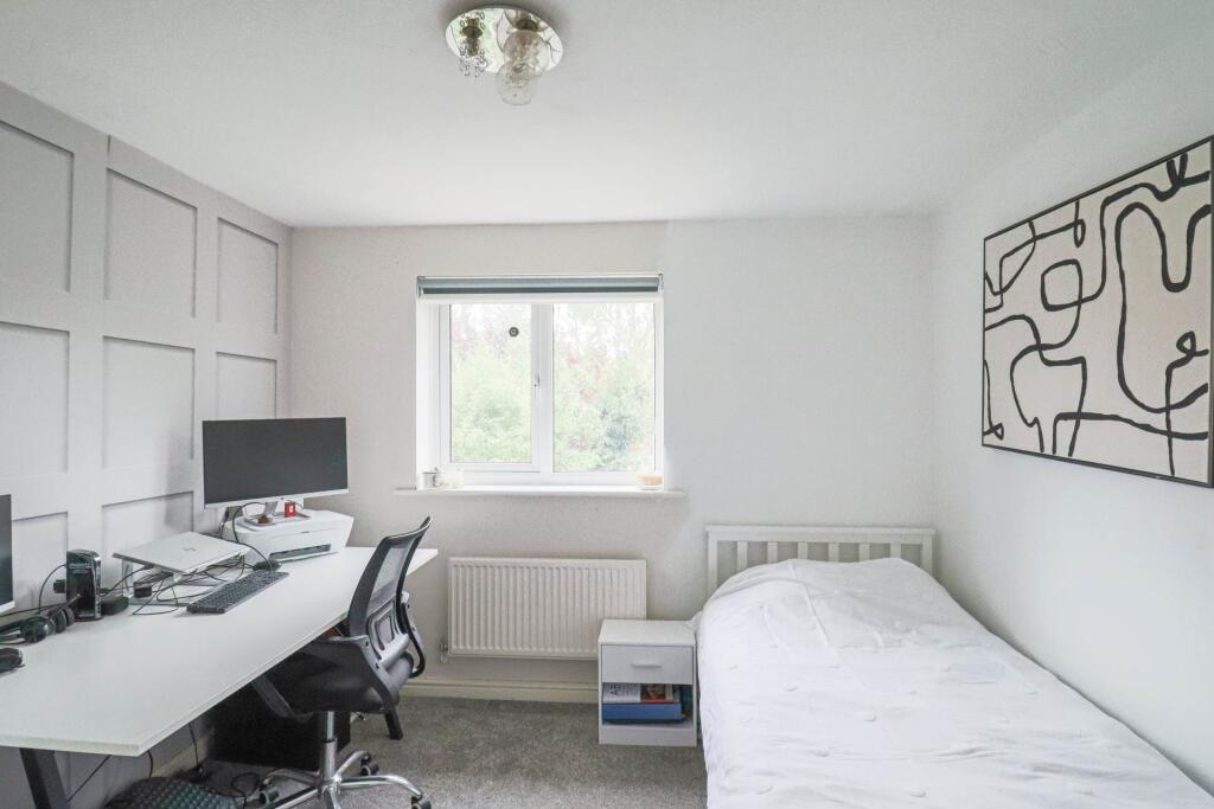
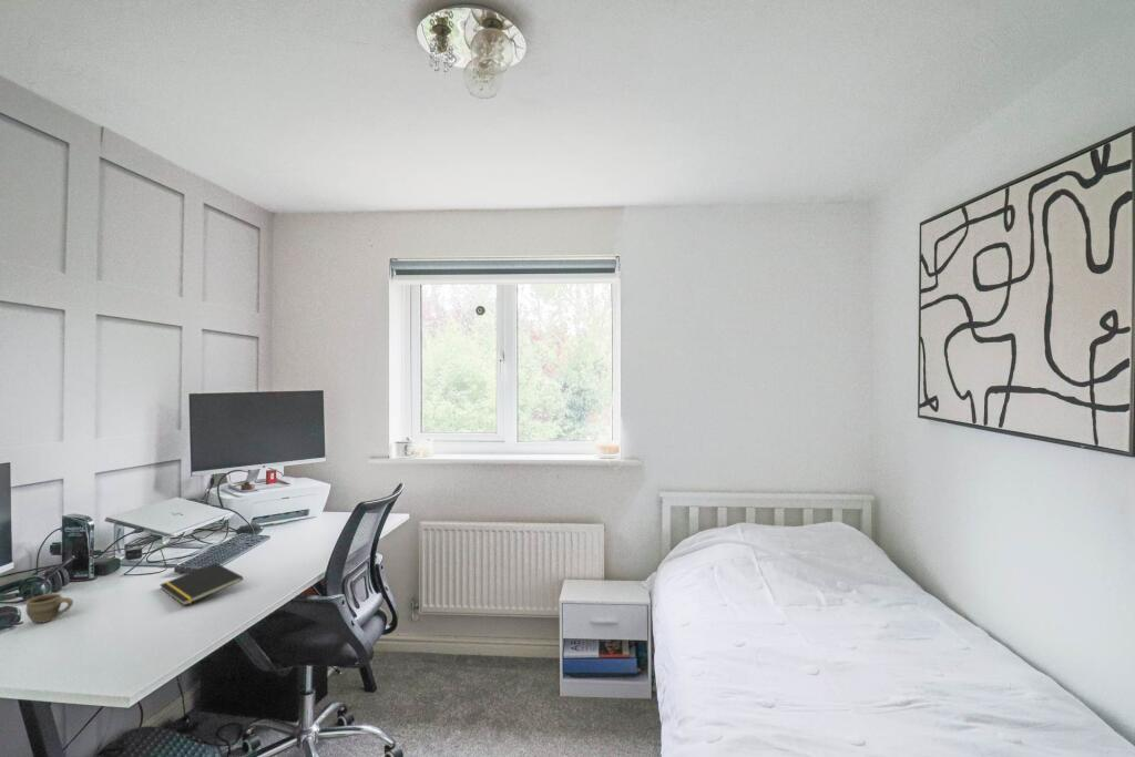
+ cup (49, 608)
+ notepad (201, 582)
